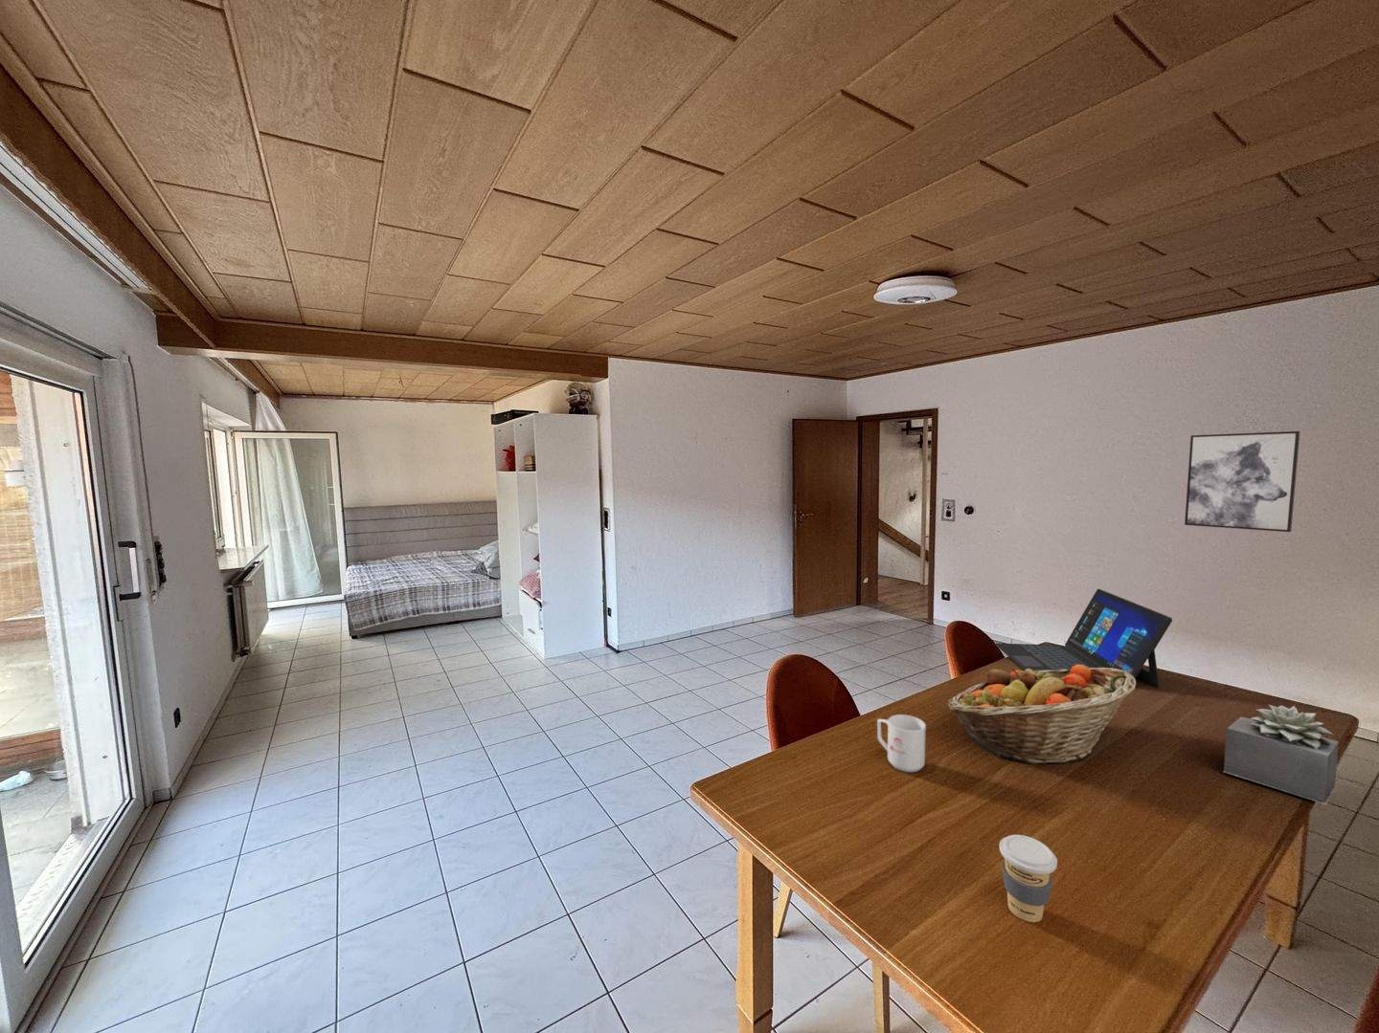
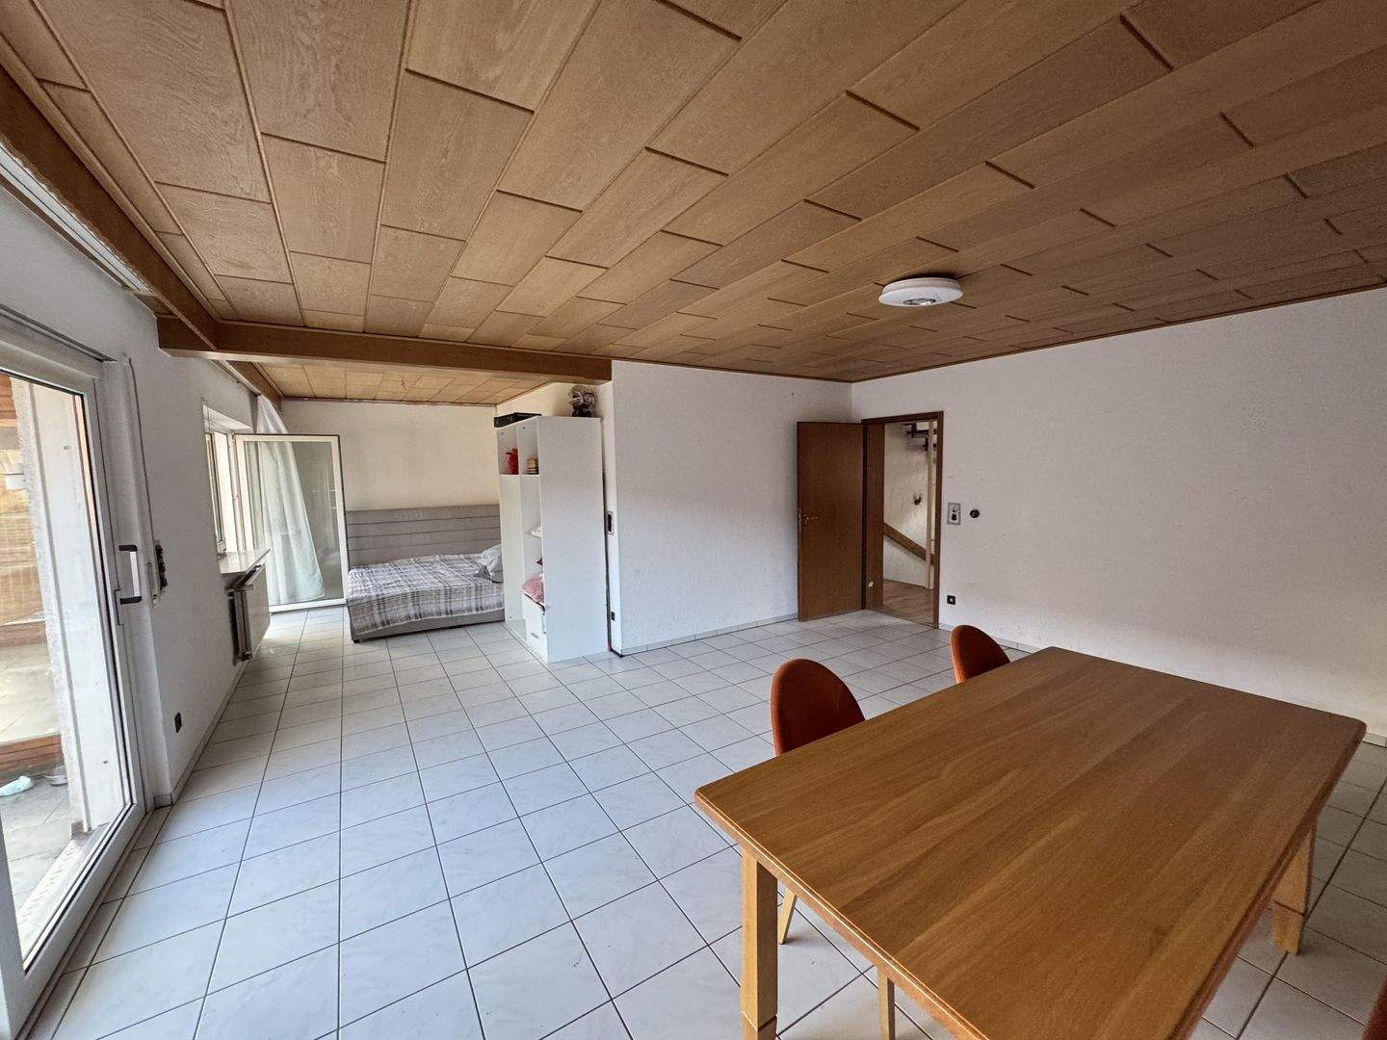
- coffee cup (1026, 879)
- mug (899, 741)
- fruit basket (1038, 703)
- laptop (1073, 633)
- succulent plant (1281, 744)
- wall art (1238, 481)
